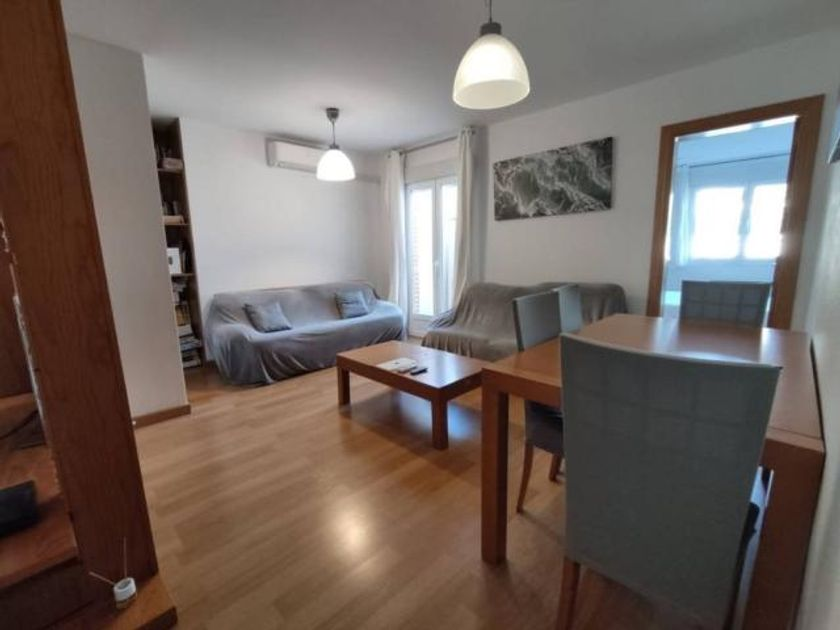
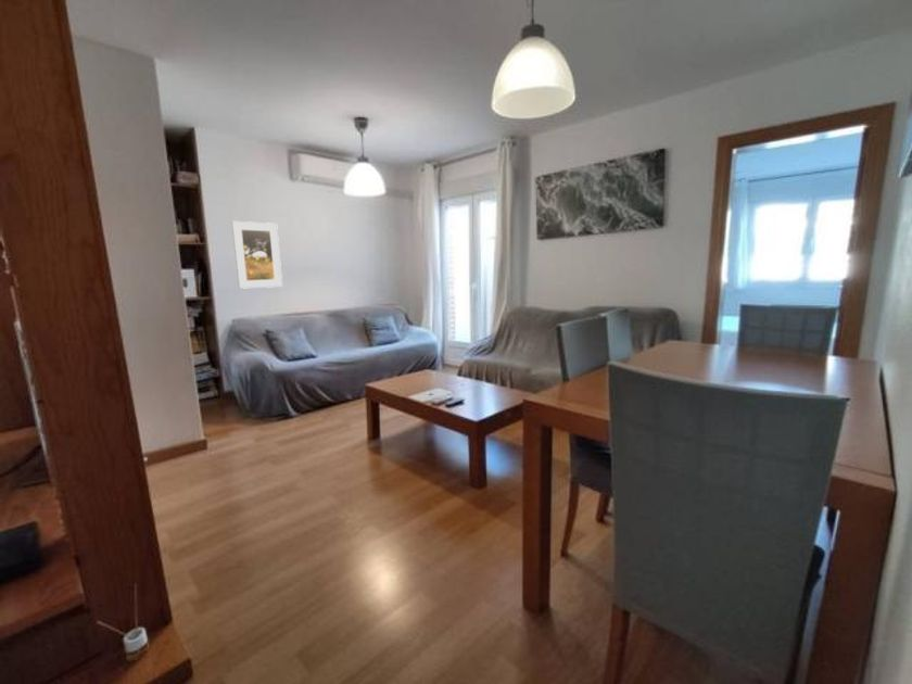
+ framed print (257, 255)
